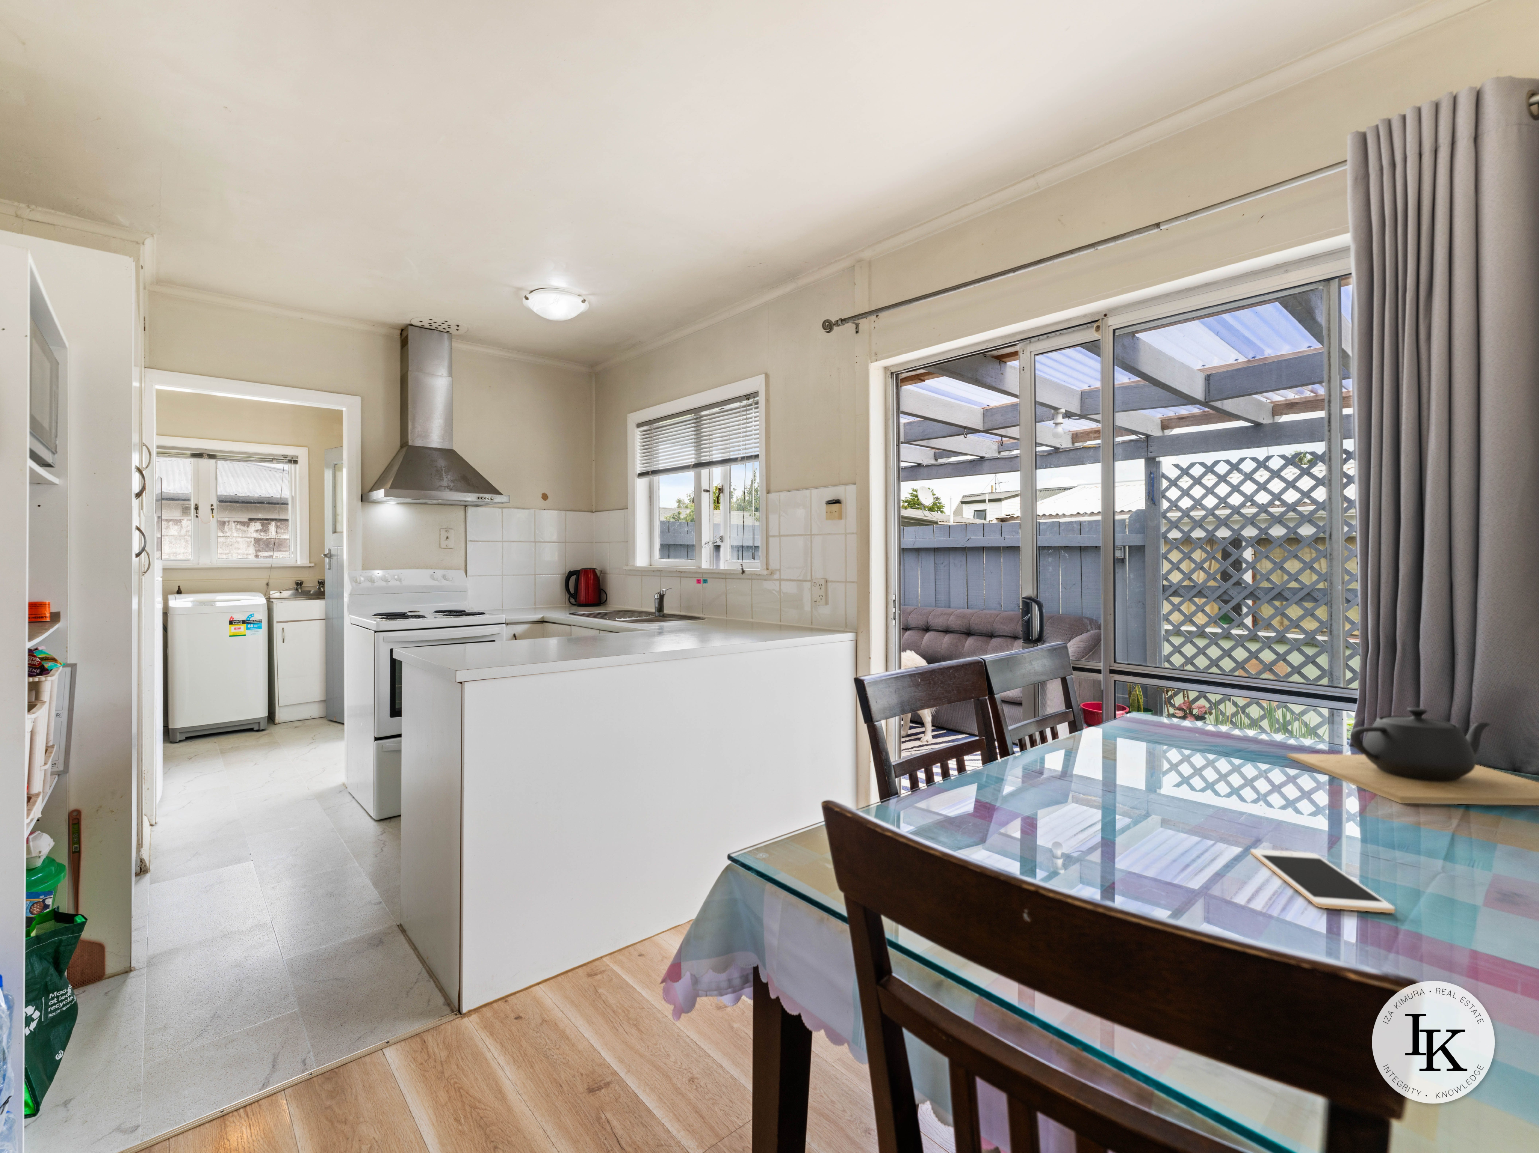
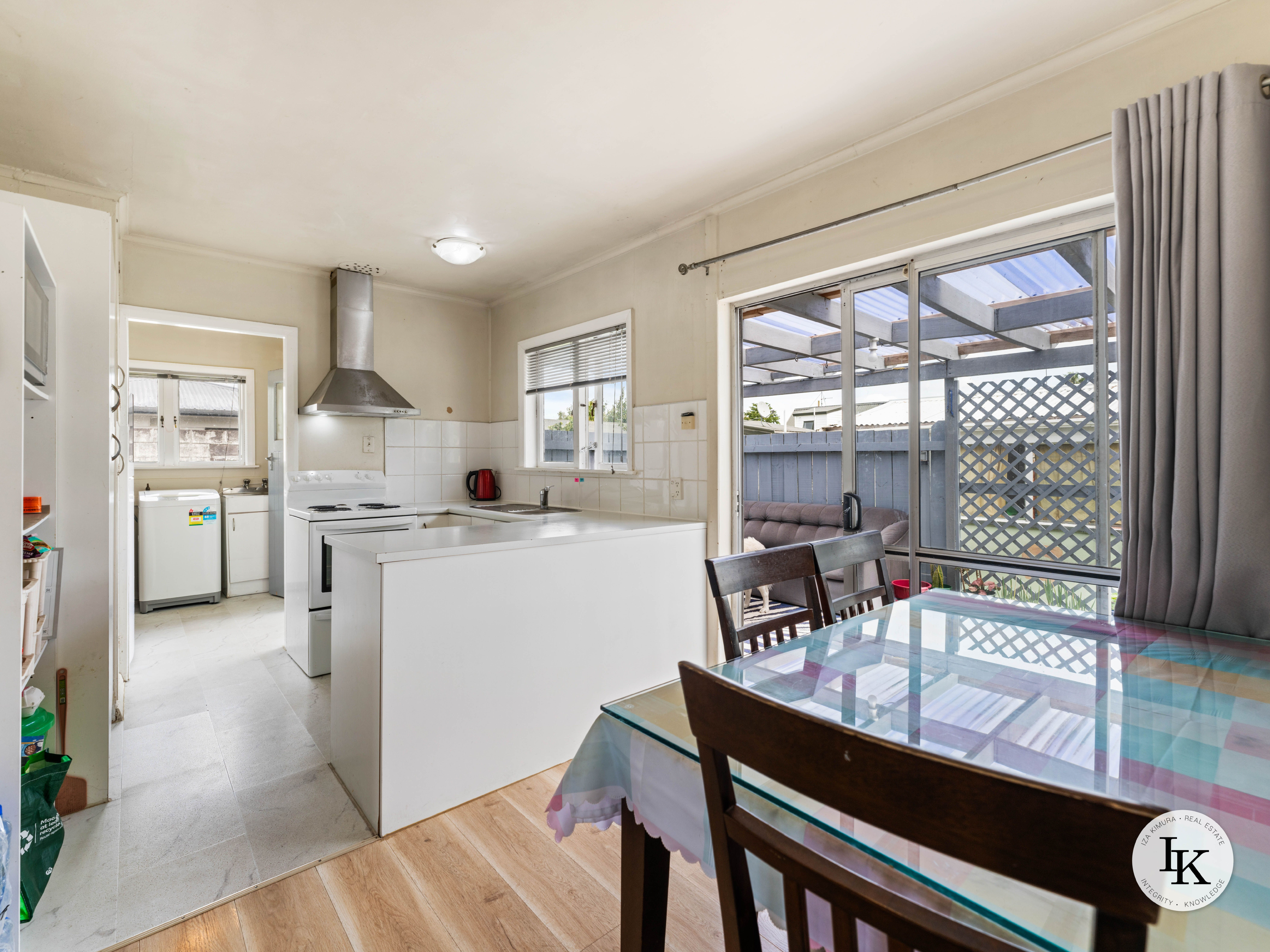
- cell phone (1316, 878)
- teapot (1424, 744)
